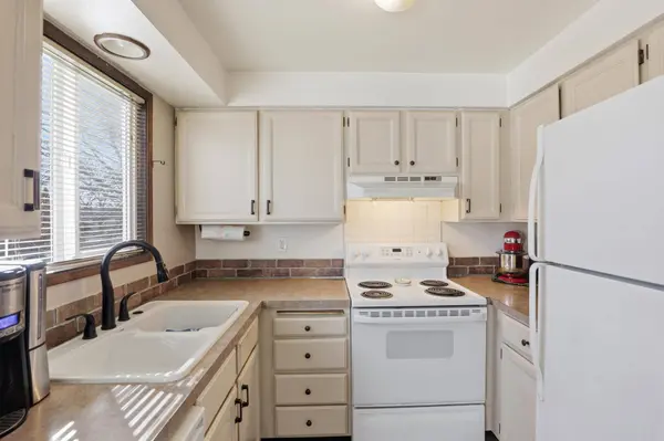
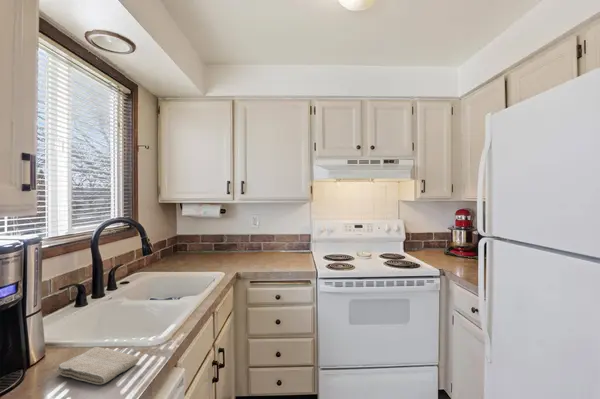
+ washcloth (98, 363)
